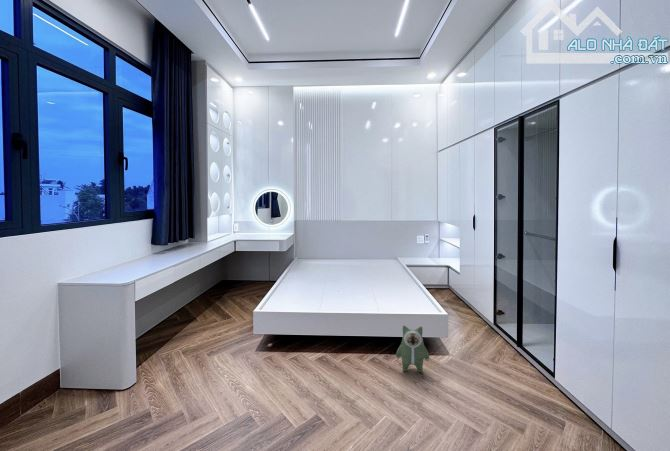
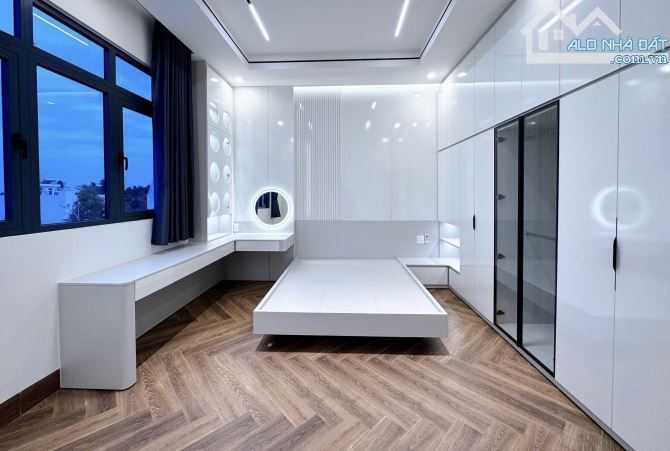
- plush toy (412, 349)
